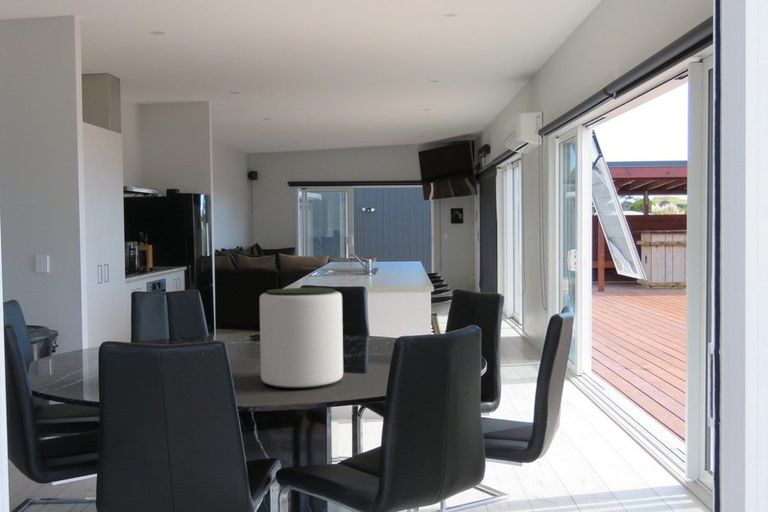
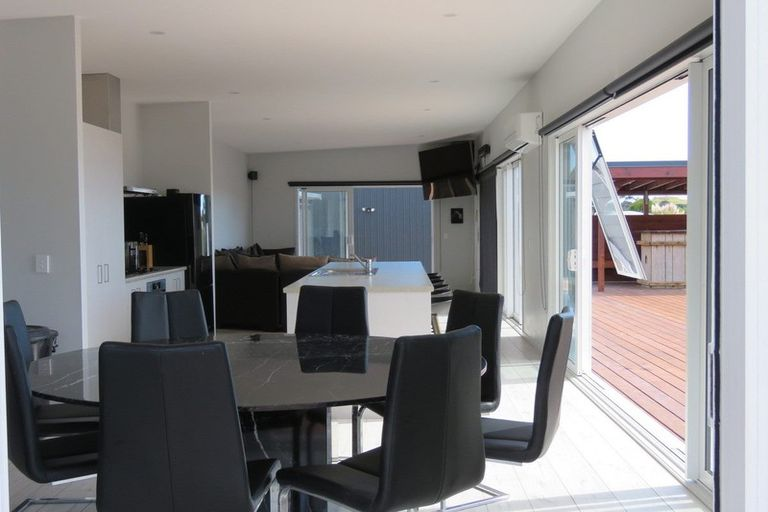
- plant pot (301, 336)
